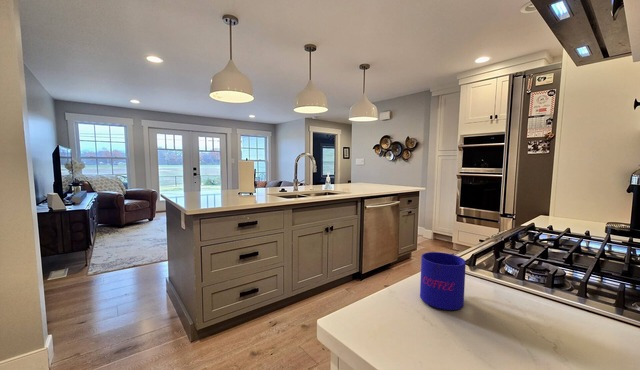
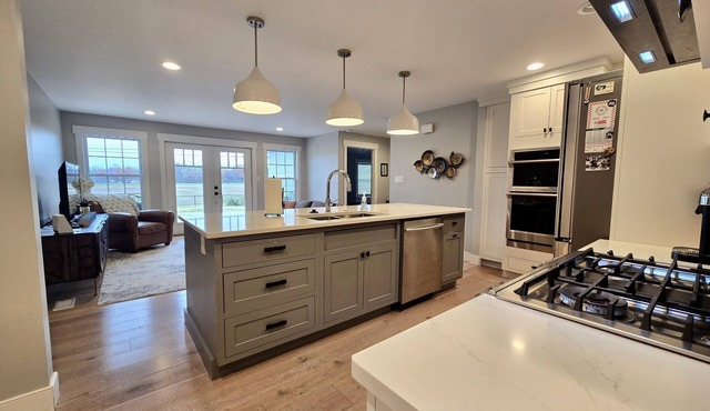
- mug (443, 276)
